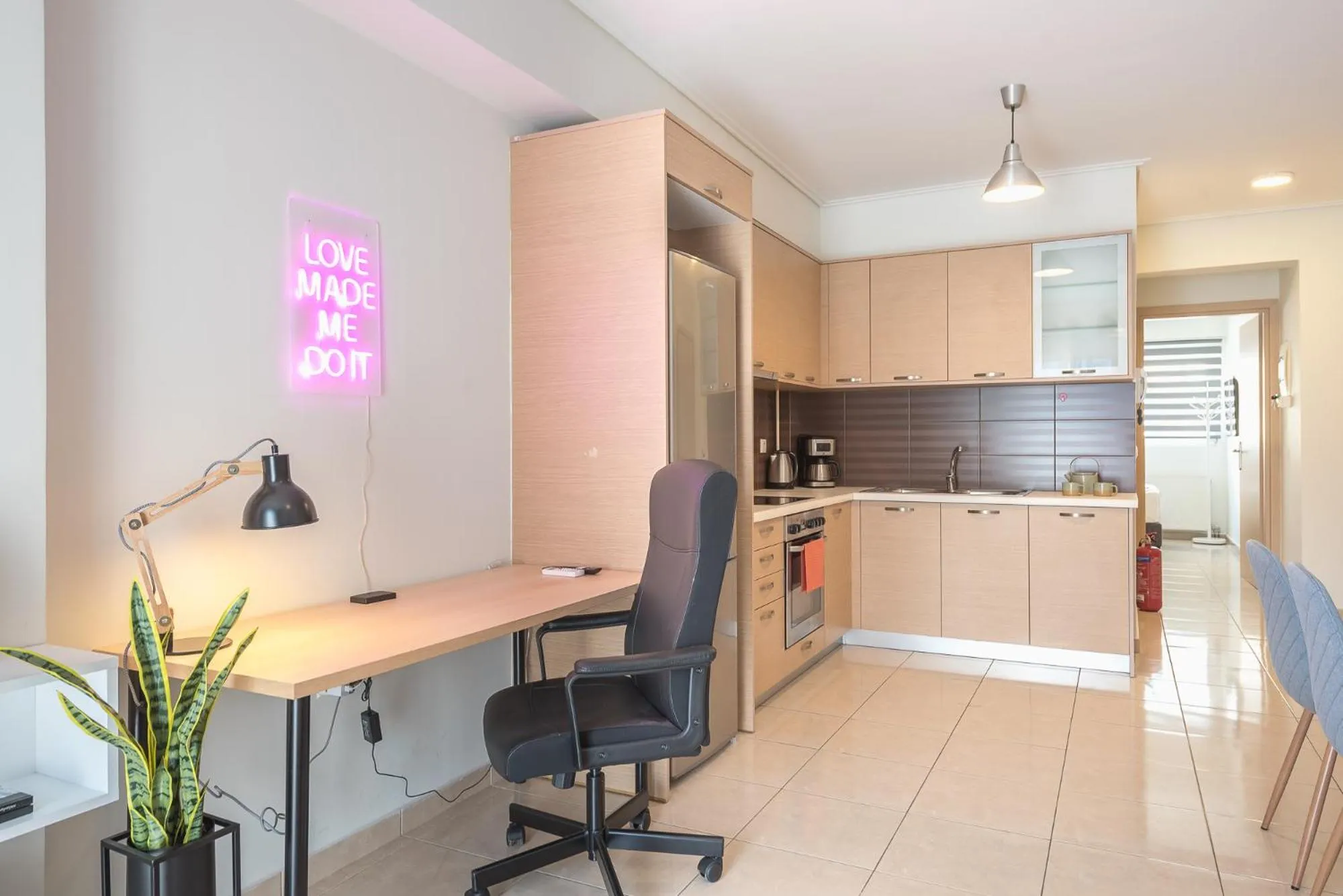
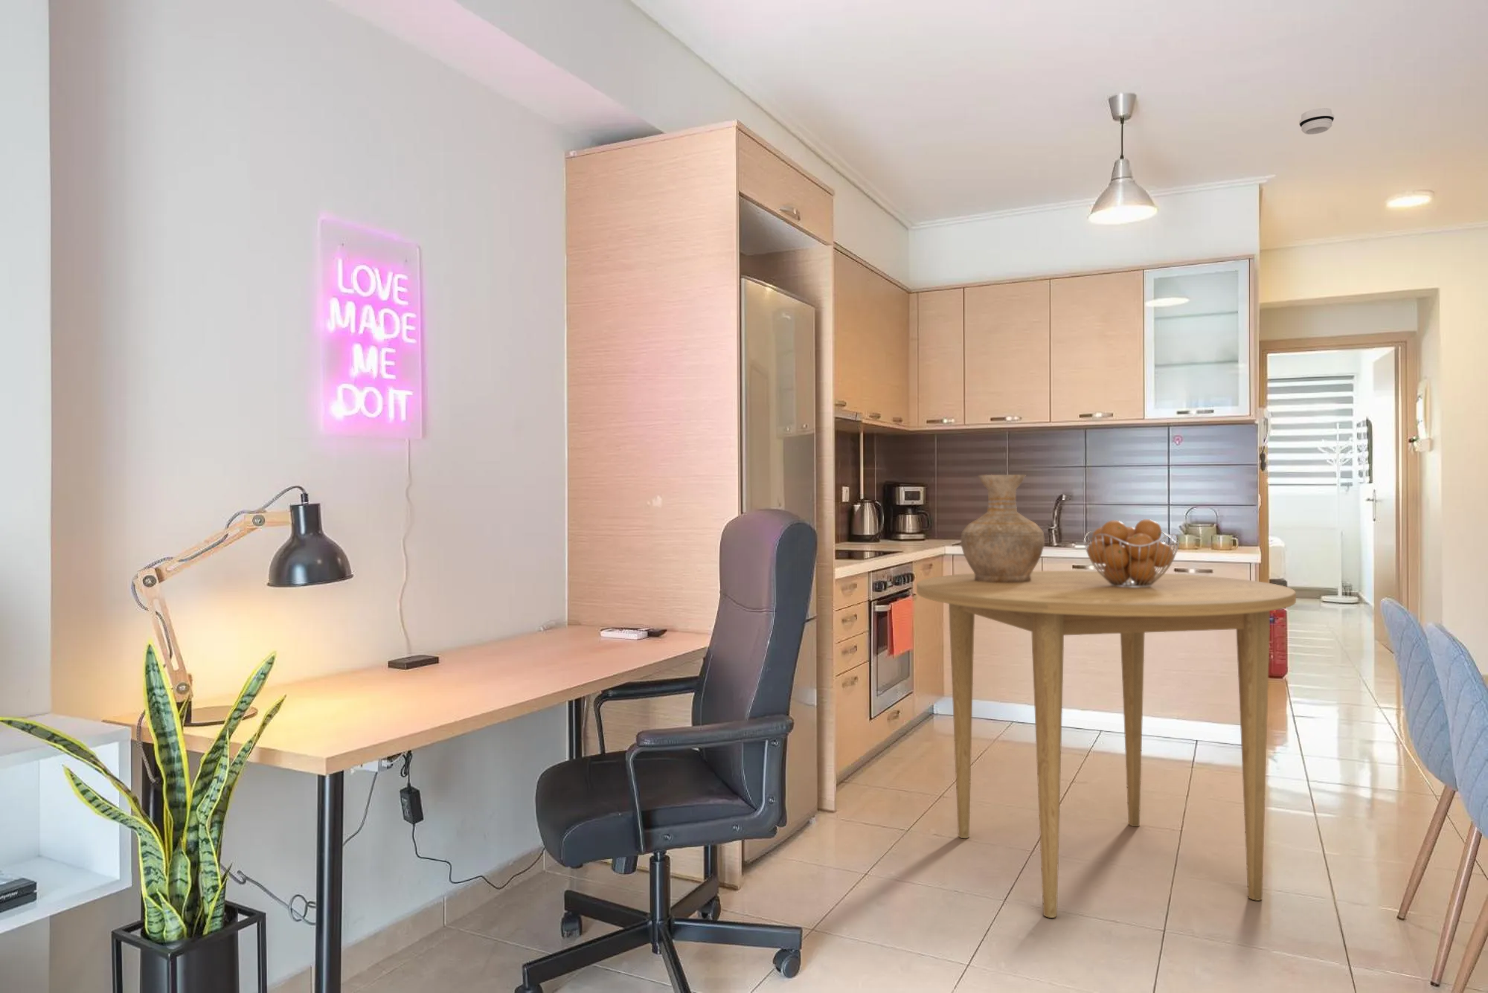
+ dining table (1125, 725)
+ smoke detector (1316, 121)
+ fruit basket (1131, 552)
+ vase (1003, 526)
